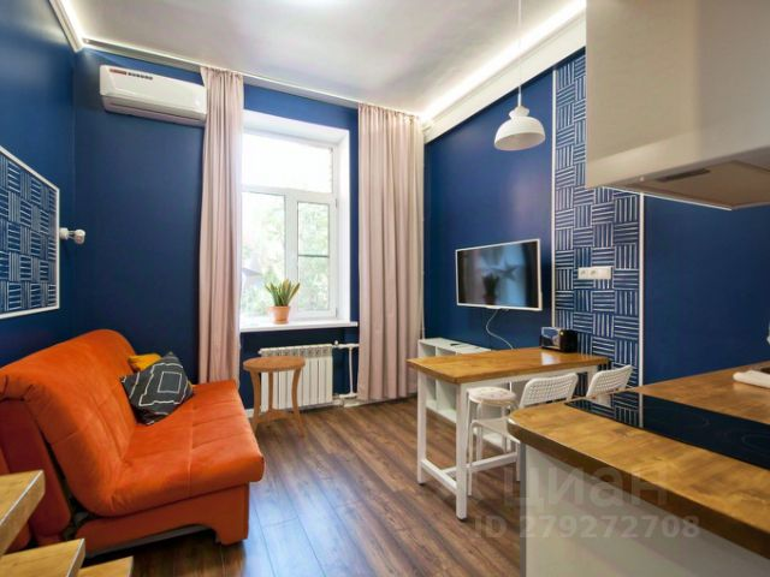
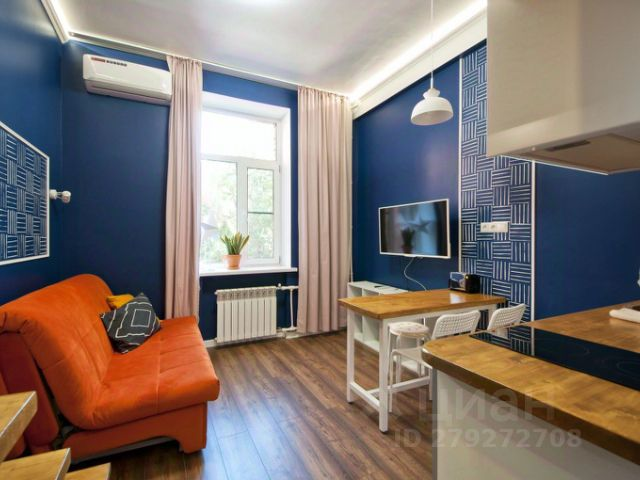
- side table (272, 397)
